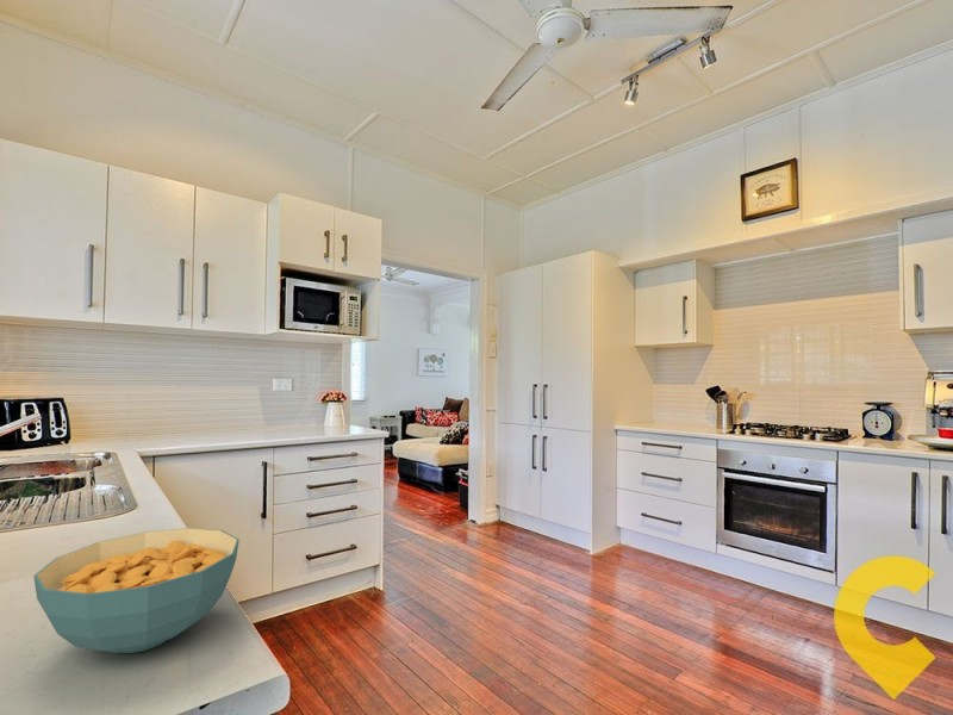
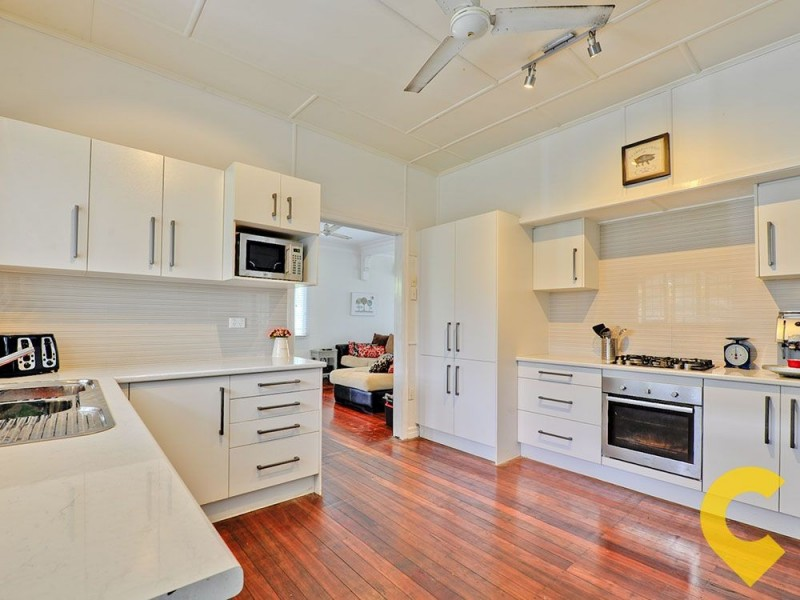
- cereal bowl (145, 596)
